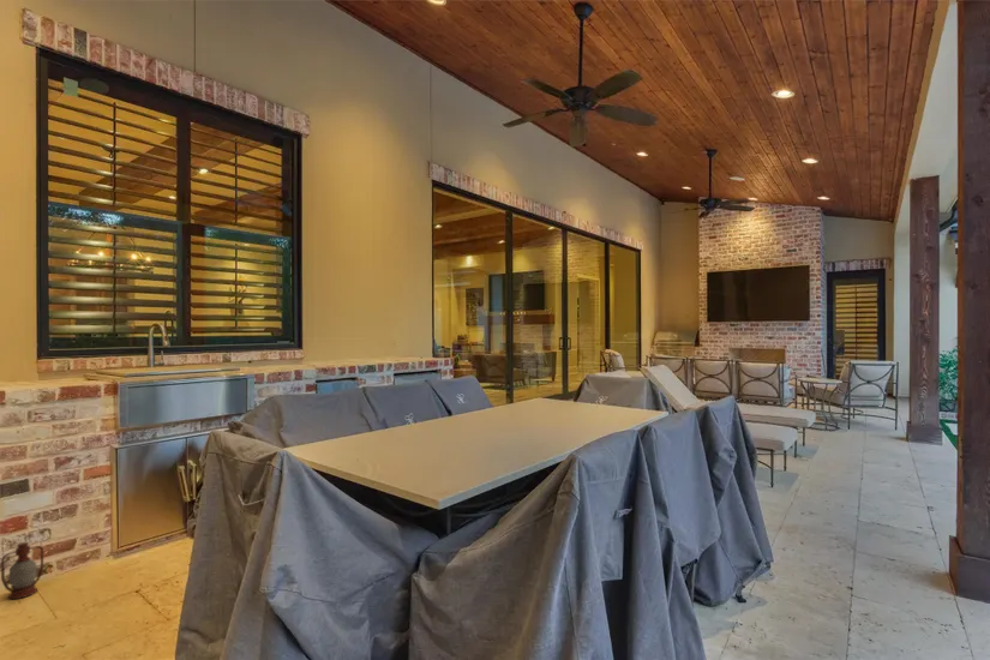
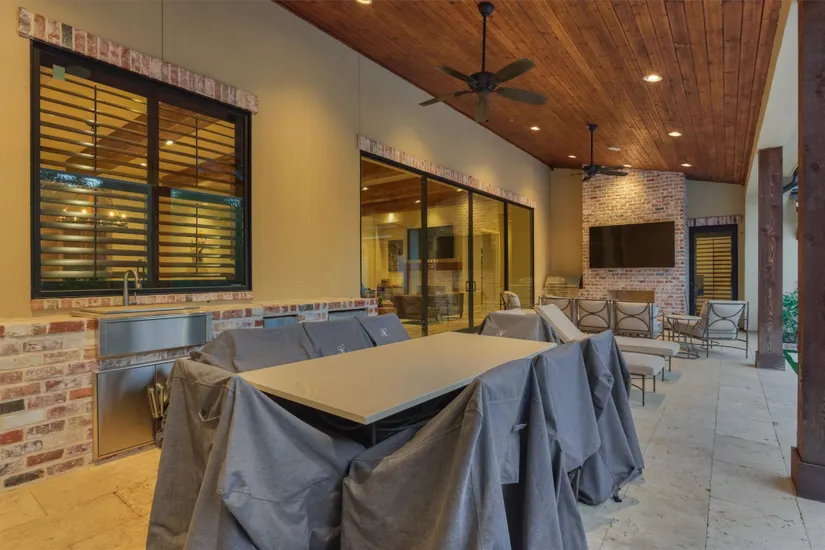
- lantern (23, 560)
